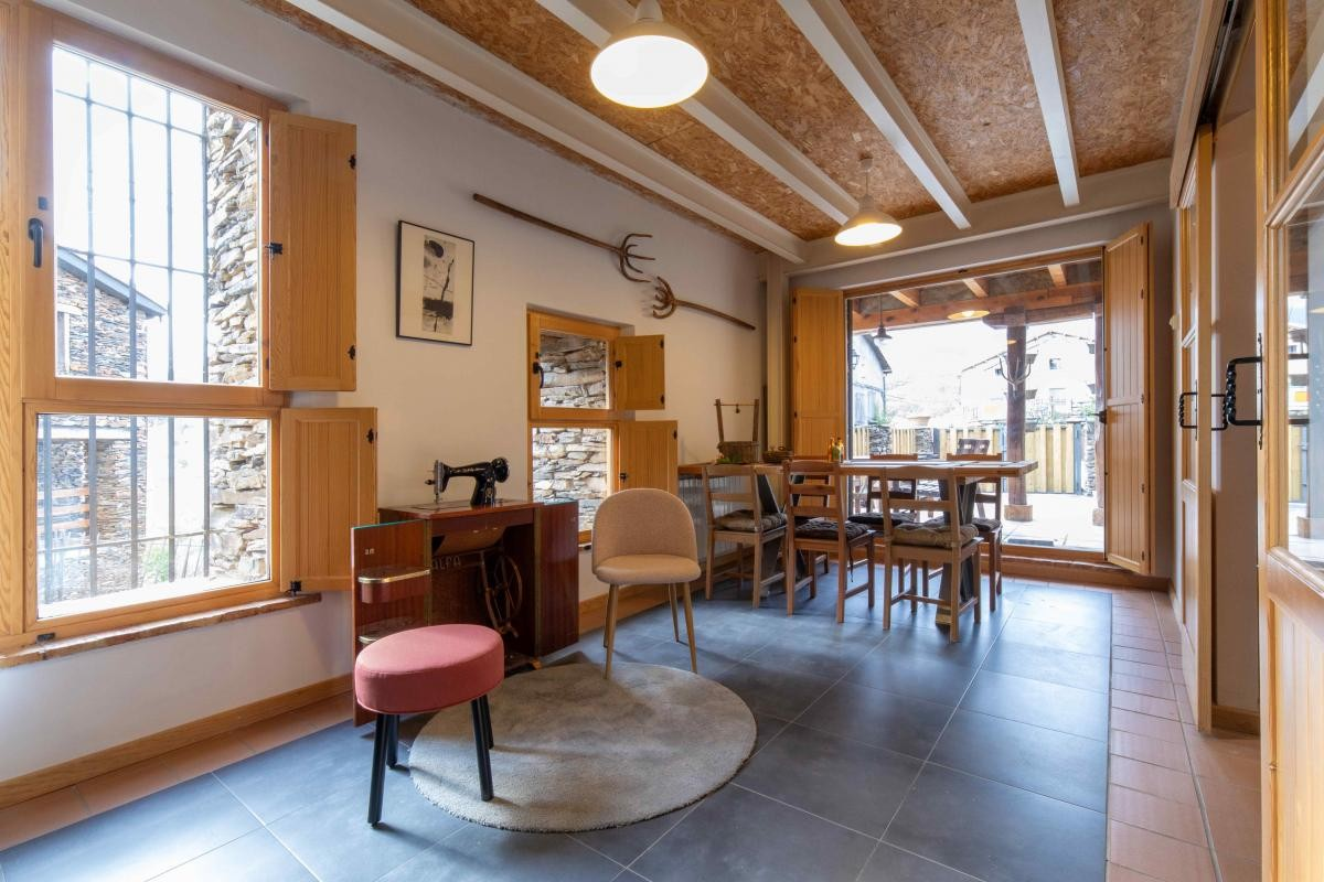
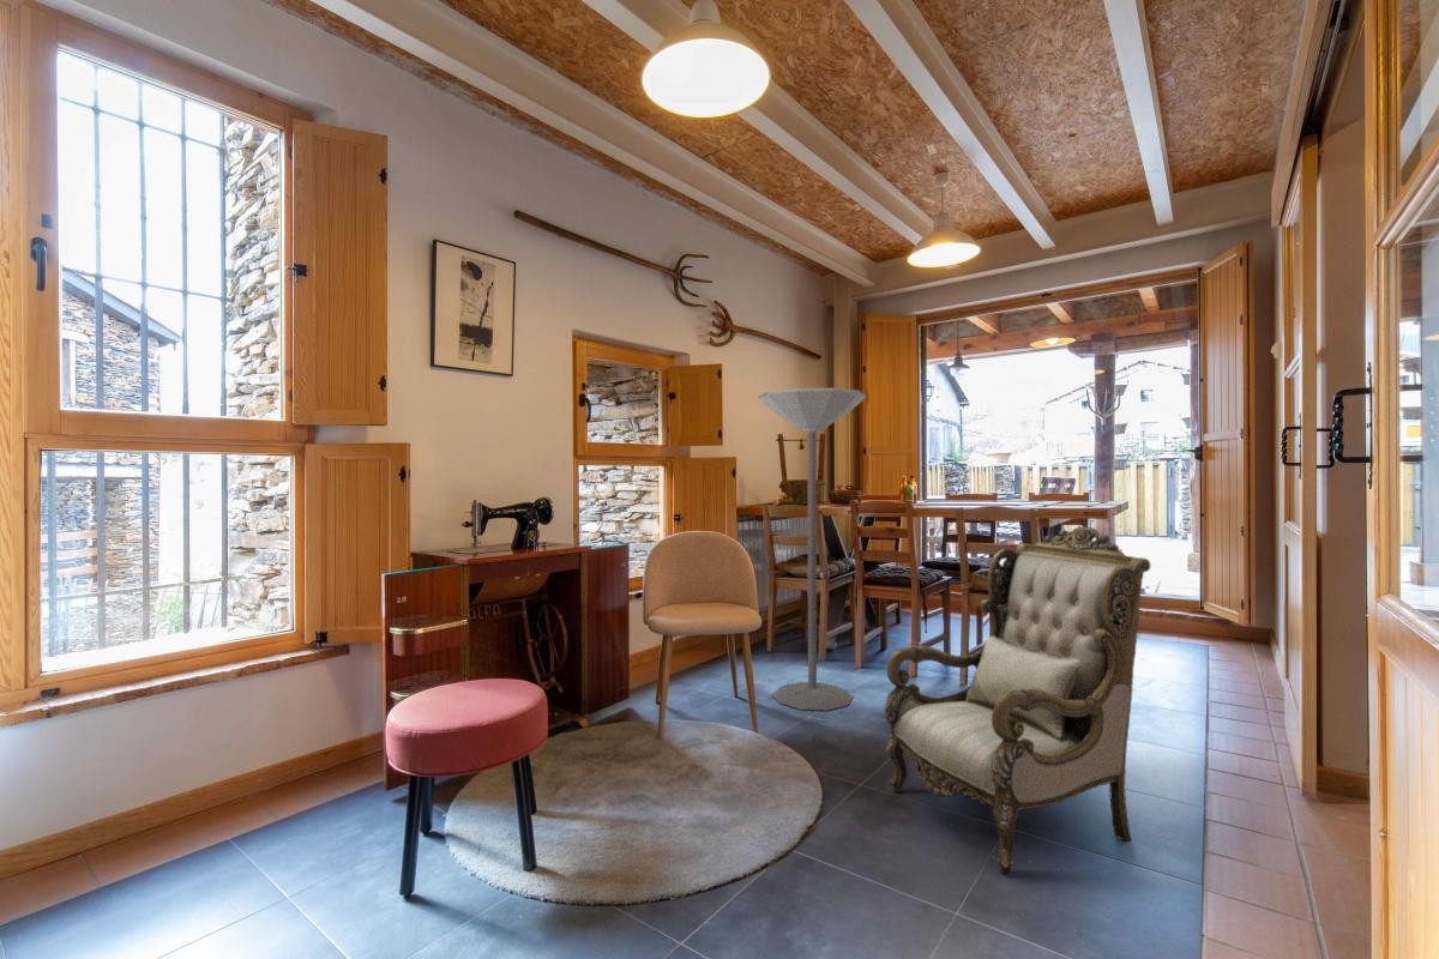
+ armchair (1016, 670)
+ floor lamp (812, 545)
